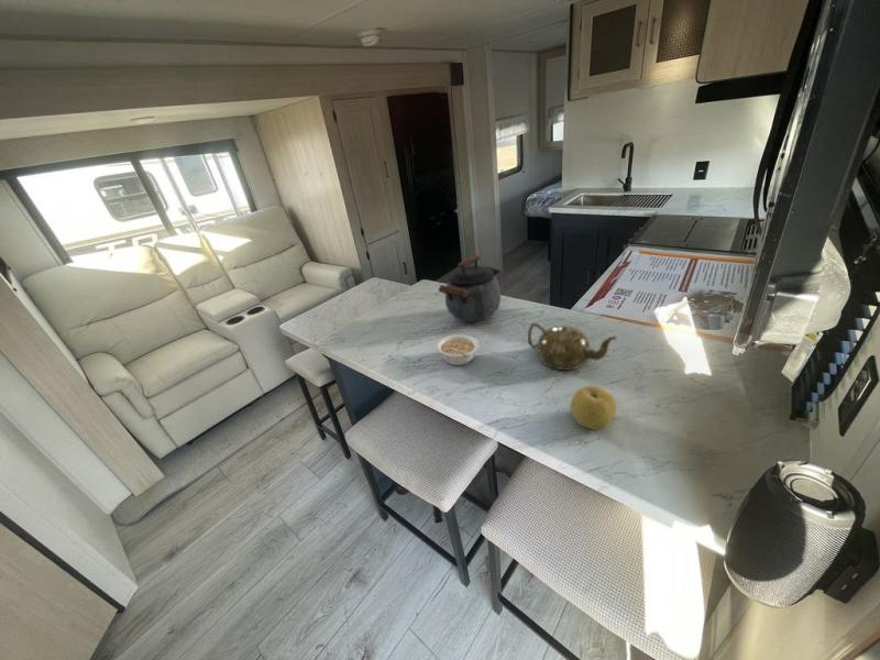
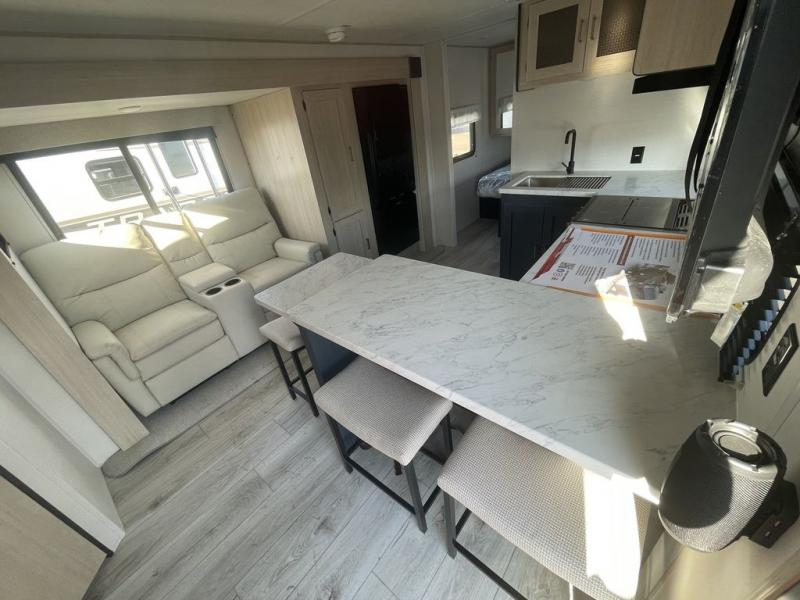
- kettle (472, 288)
- legume (459, 350)
- fruit (592, 406)
- teapot (568, 342)
